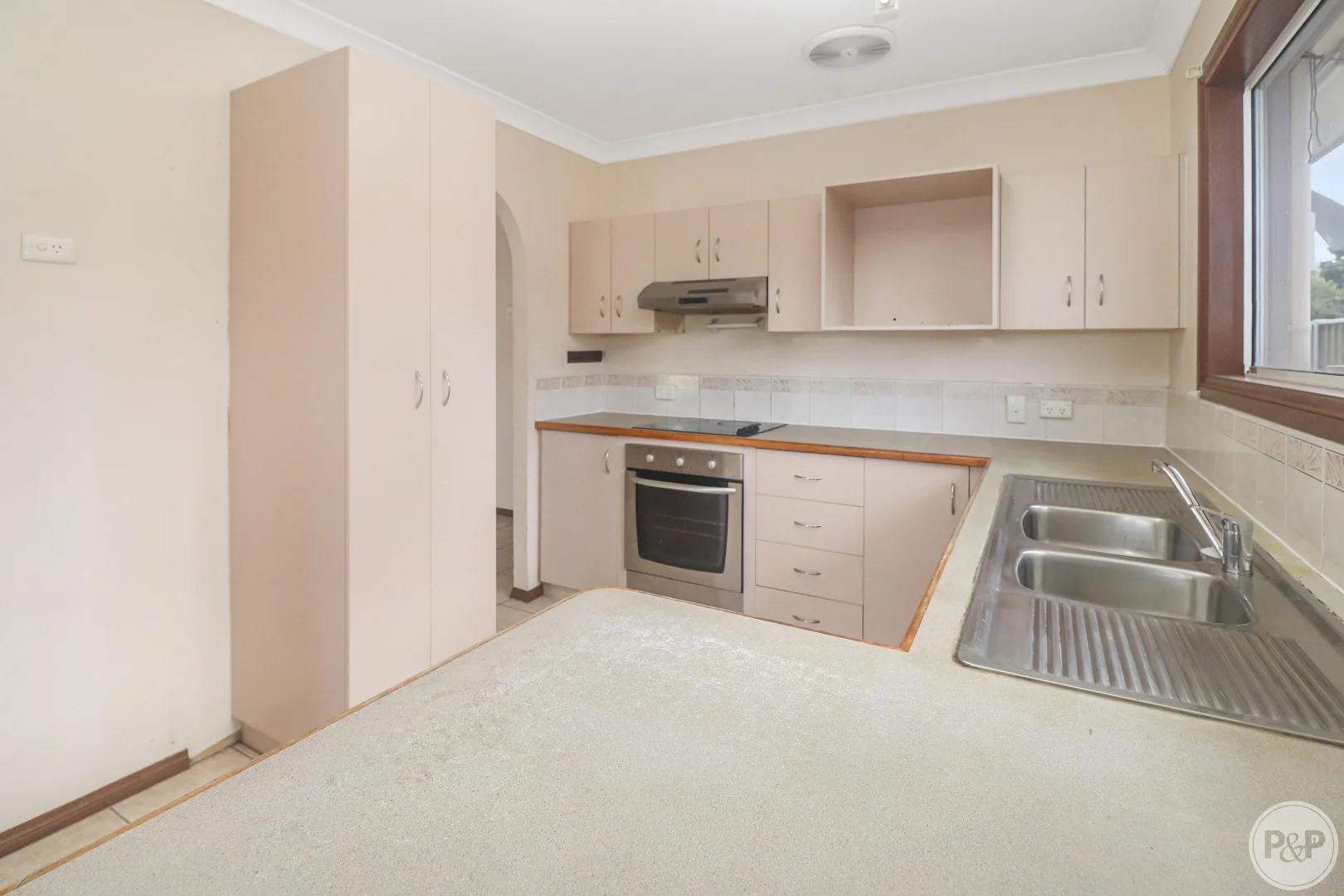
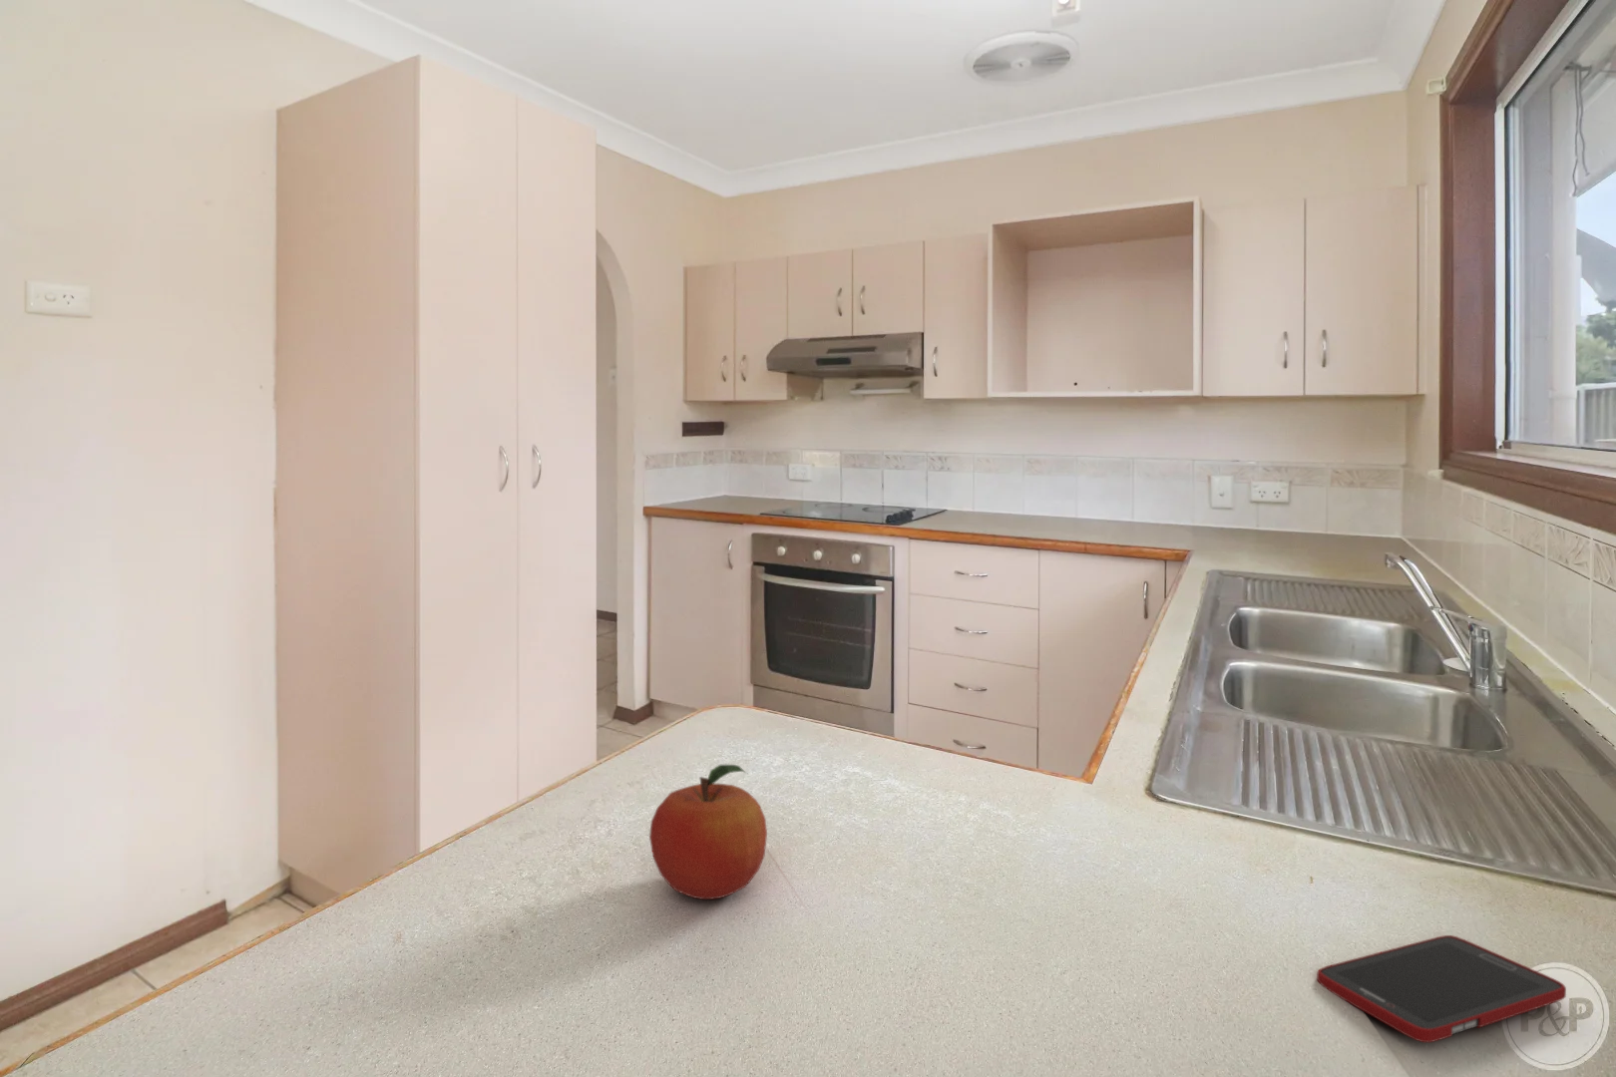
+ fruit (708, 828)
+ cell phone (1438, 984)
